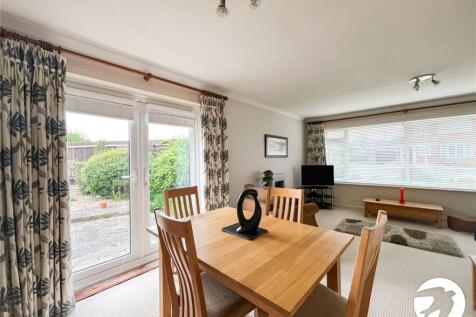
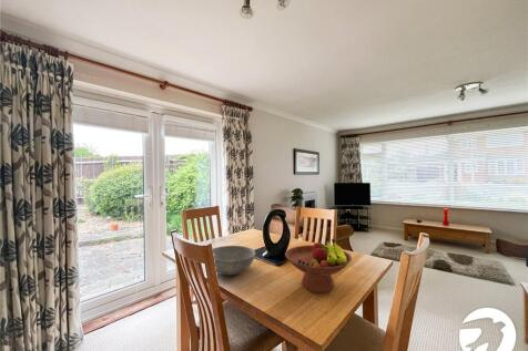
+ fruit bowl (317, 264)
+ bowl (231, 261)
